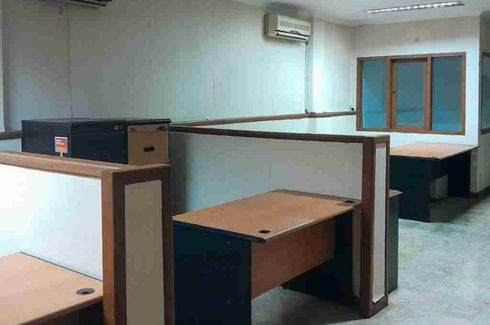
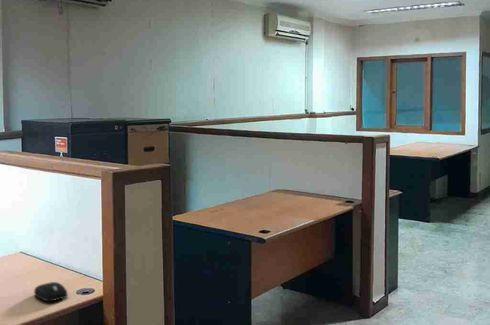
+ computer mouse (49, 290)
